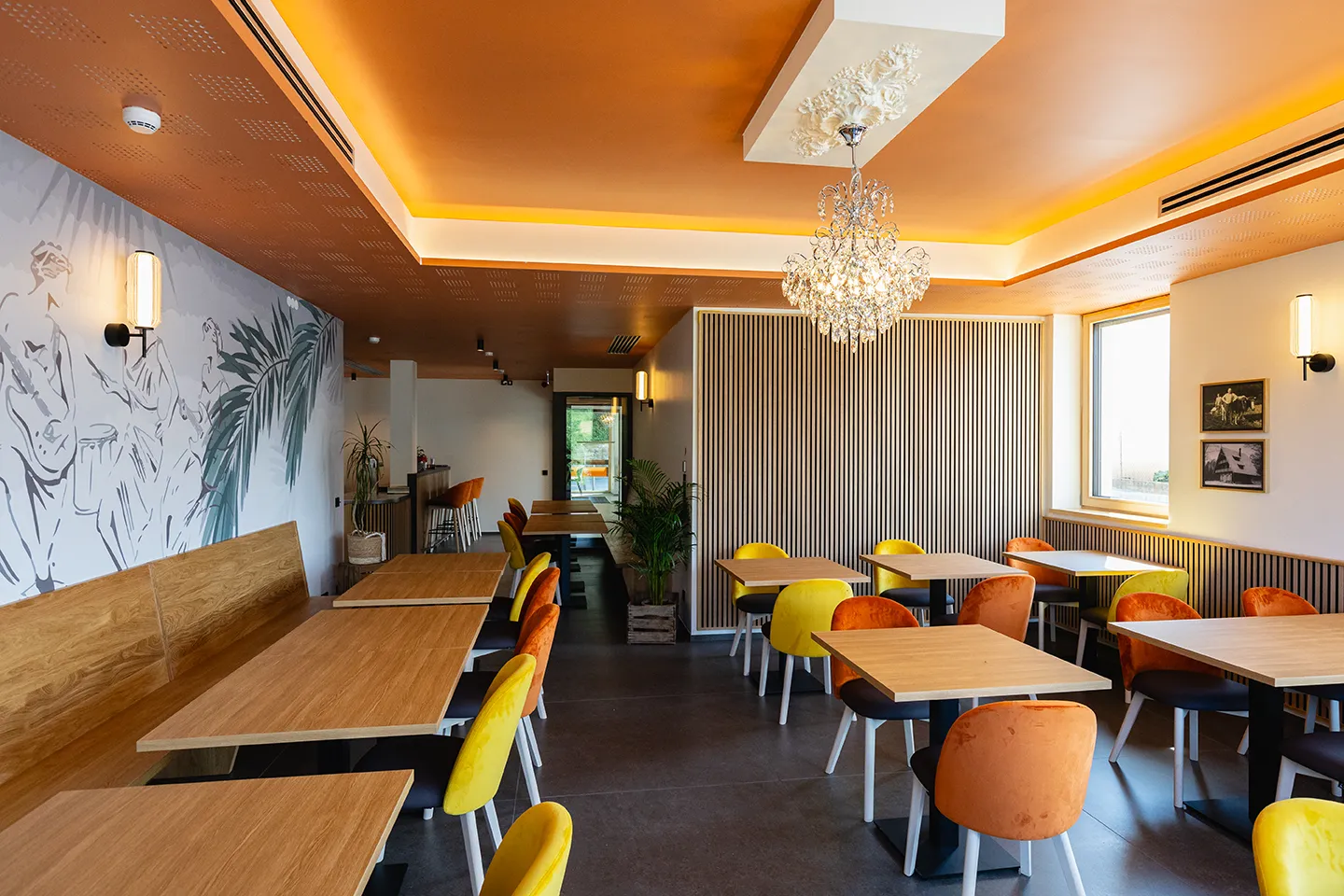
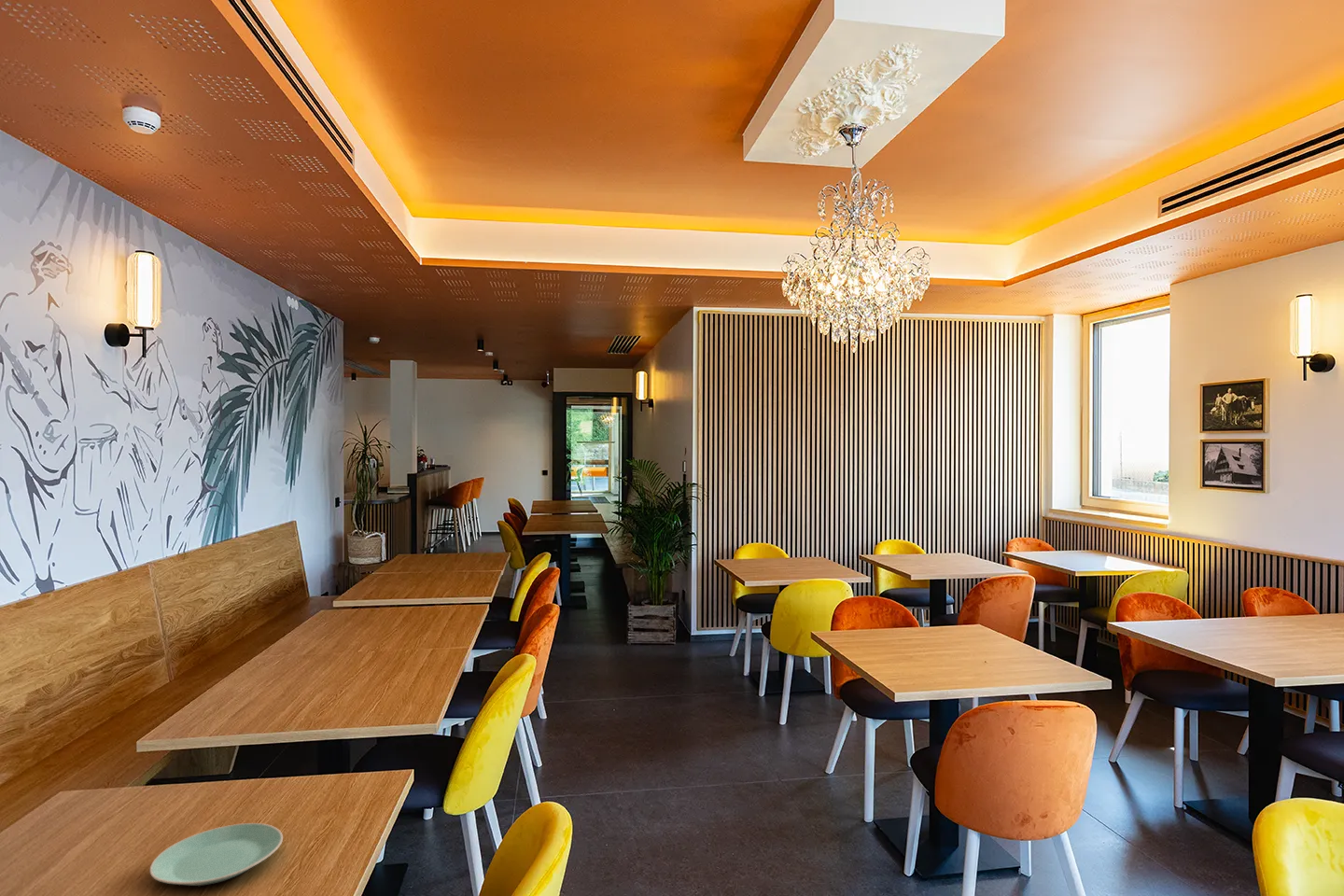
+ plate (218, 857)
